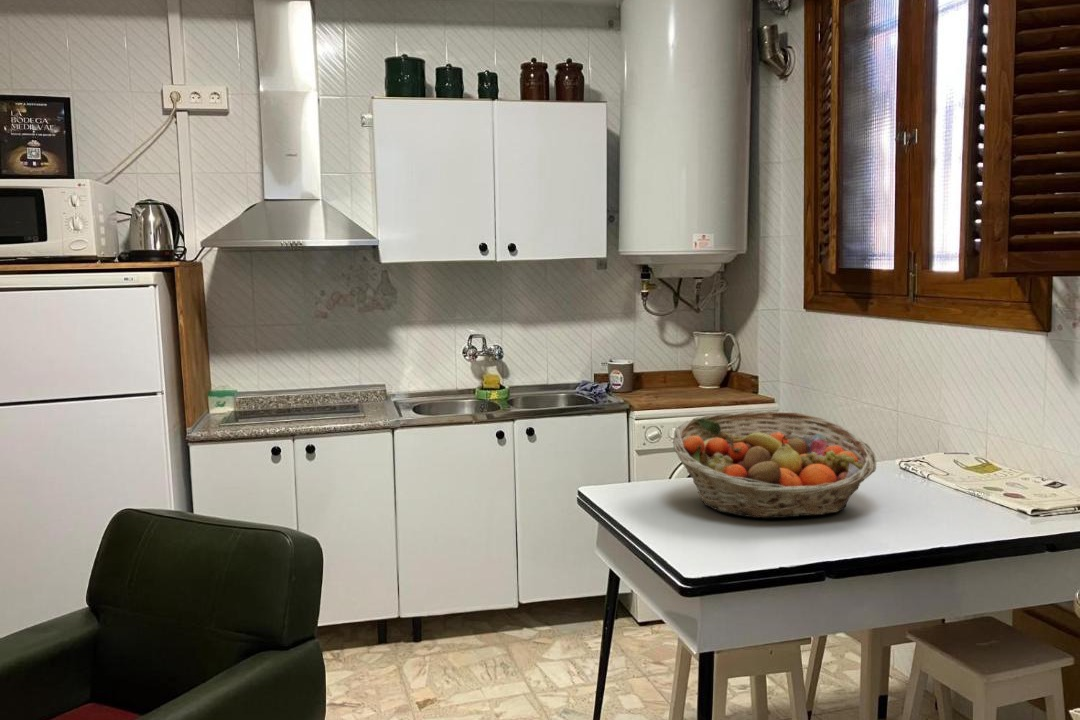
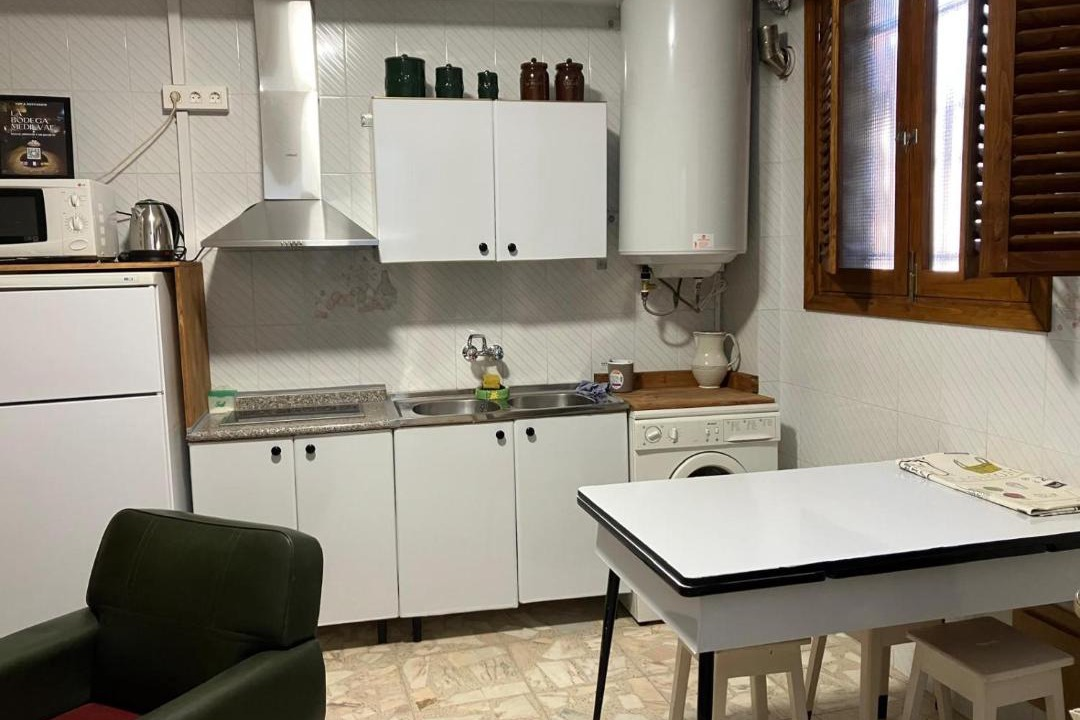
- fruit basket (771, 461)
